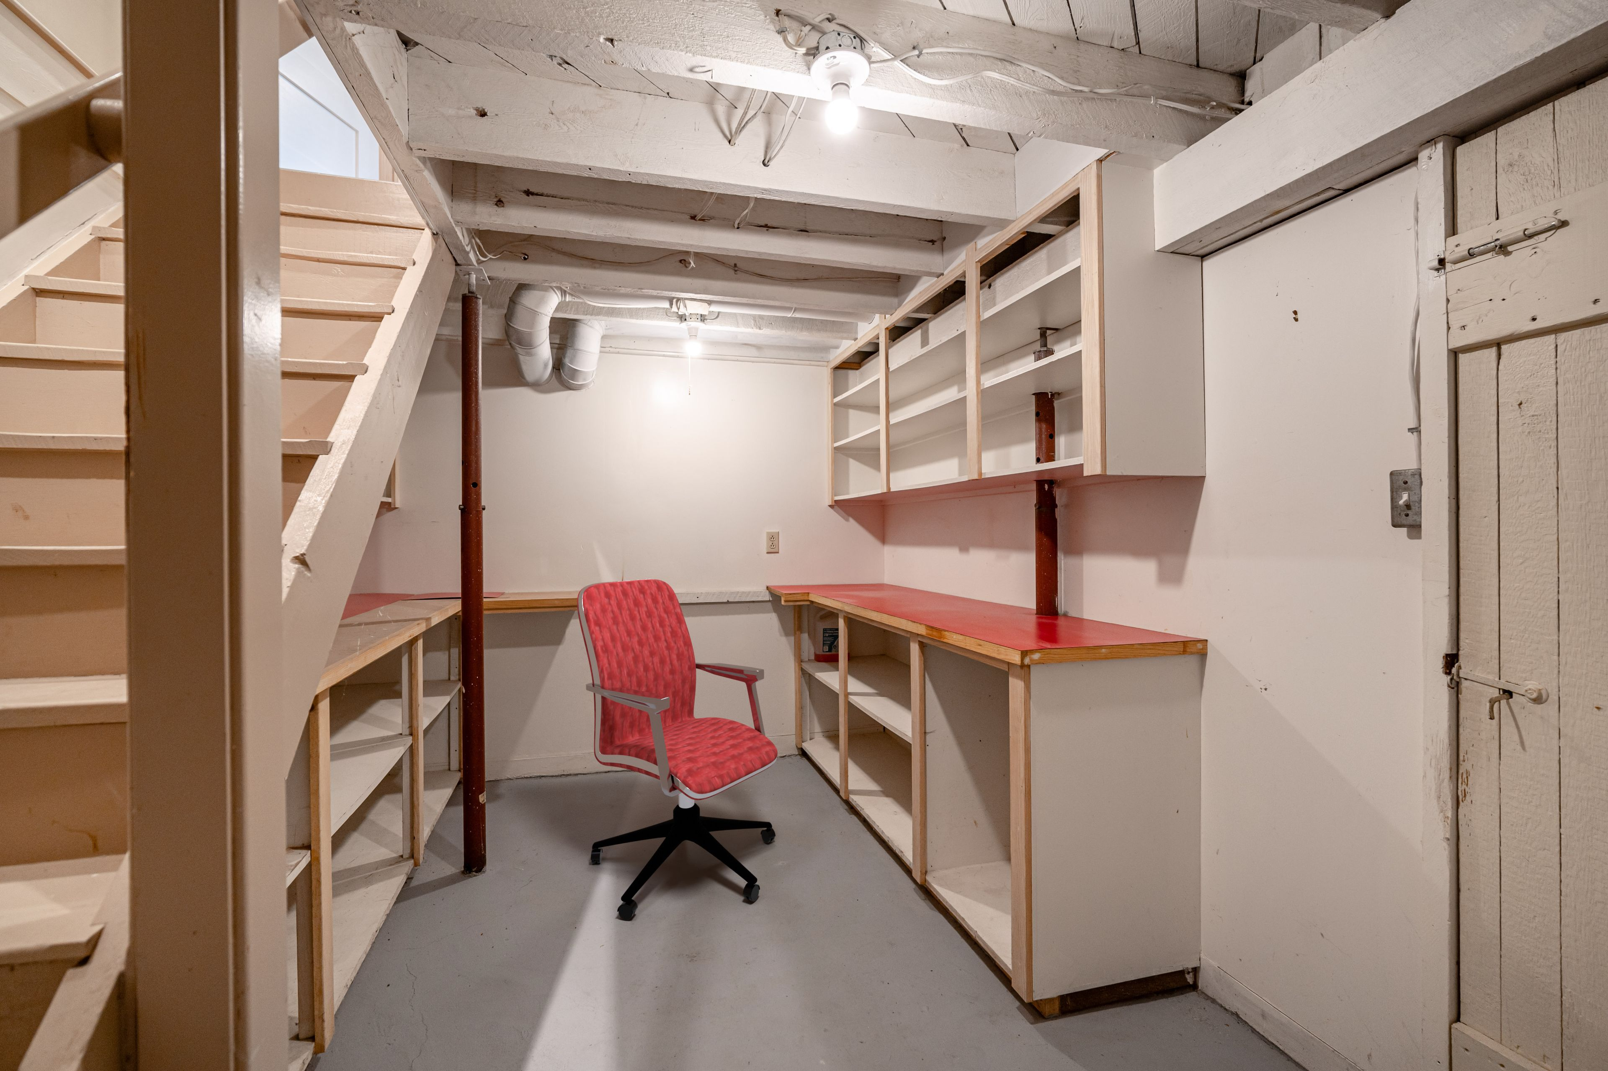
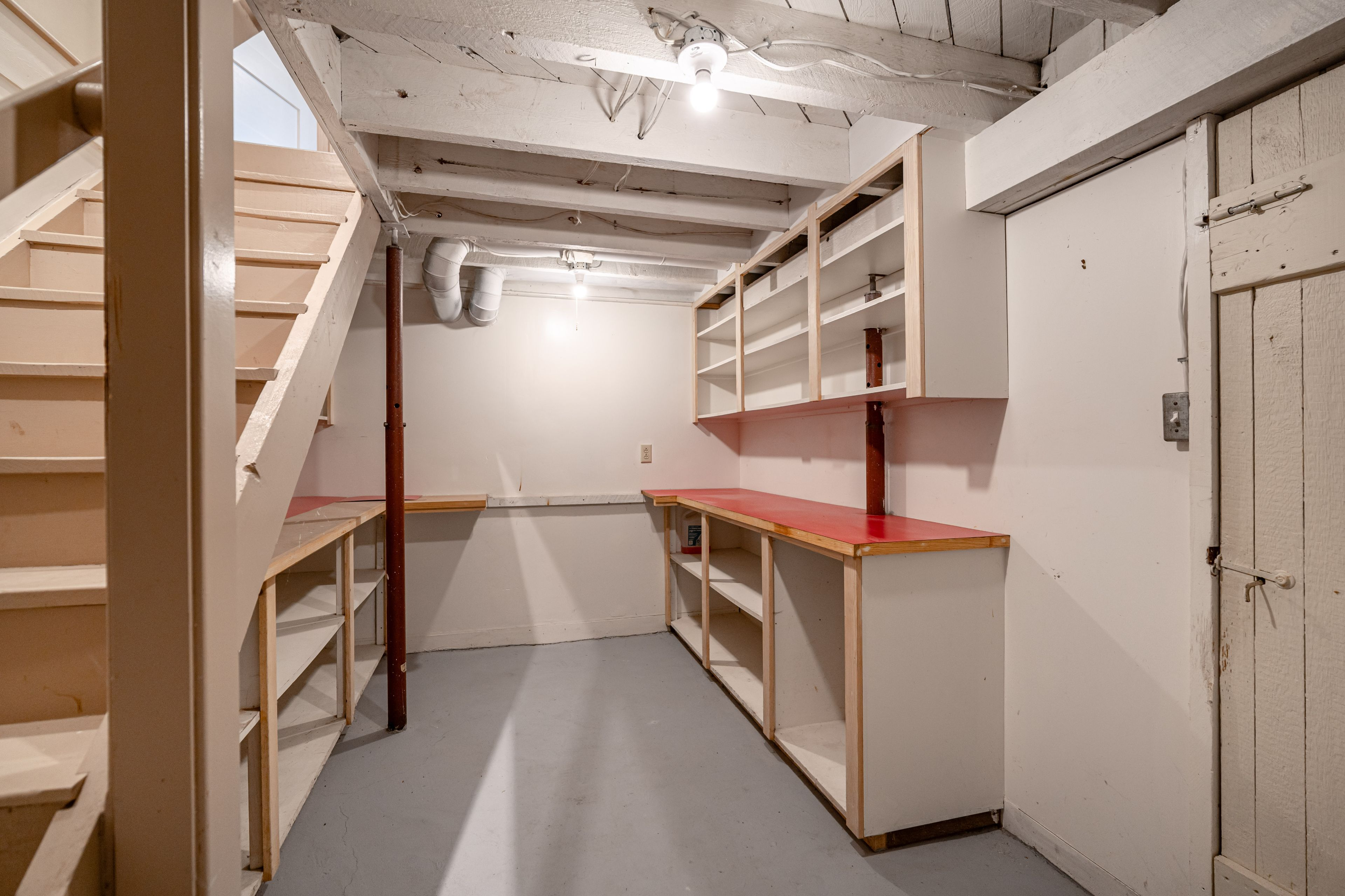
- office chair (684, 726)
